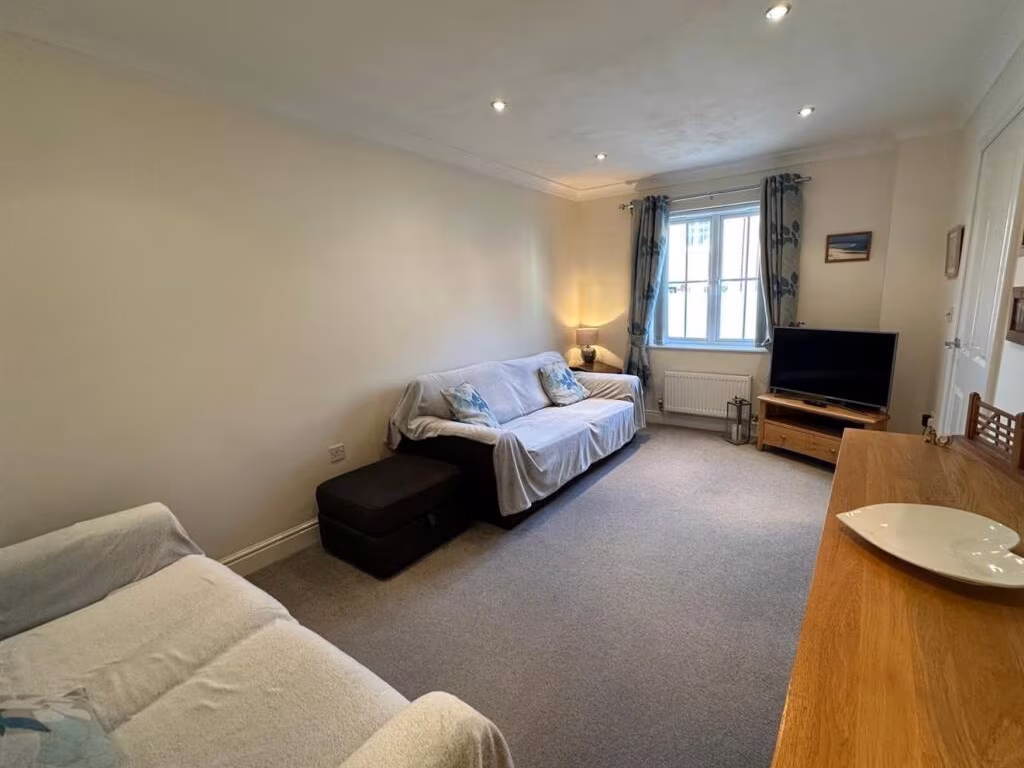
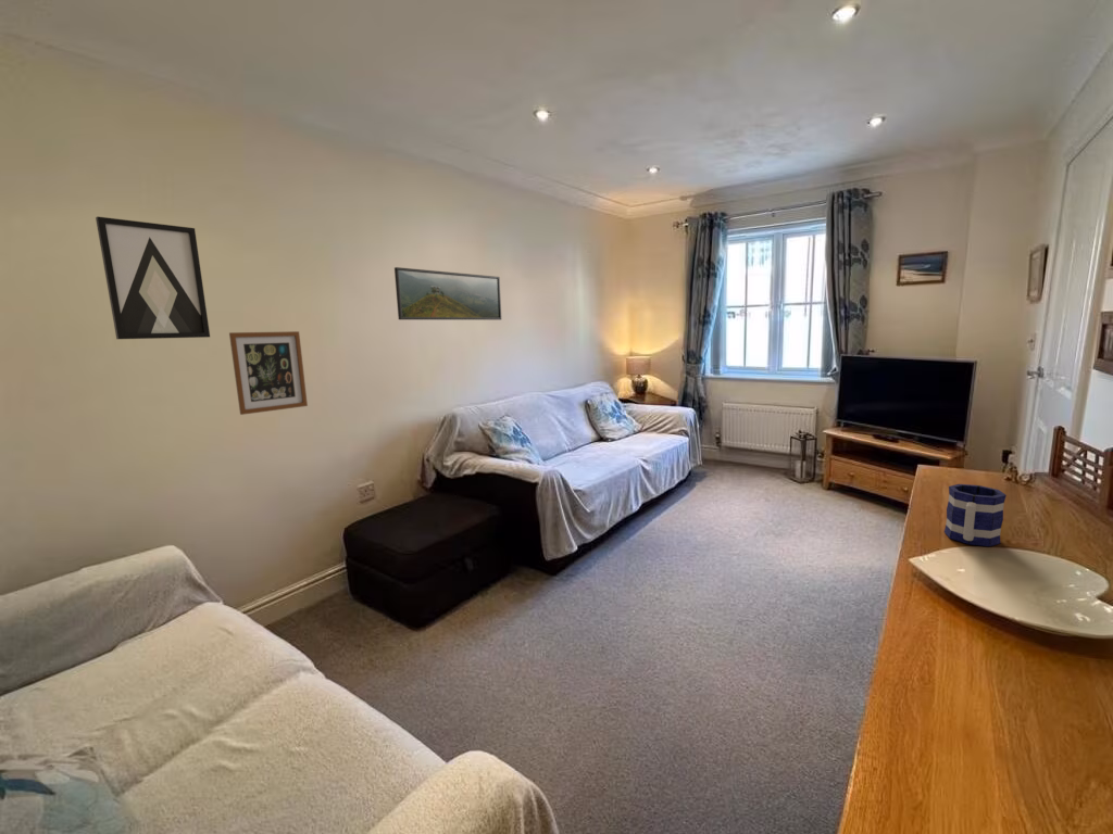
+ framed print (453, 295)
+ wall art (271, 371)
+ mug (973, 517)
+ wall art (157, 281)
